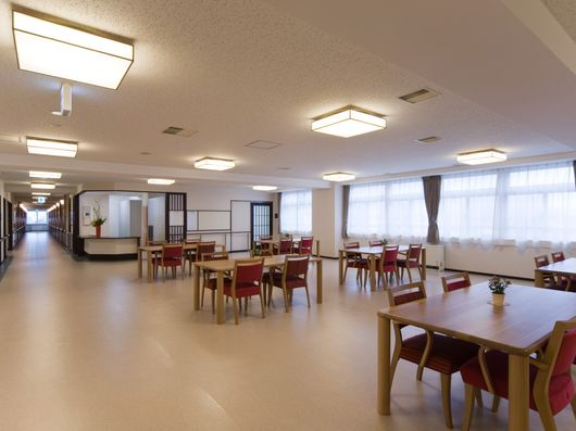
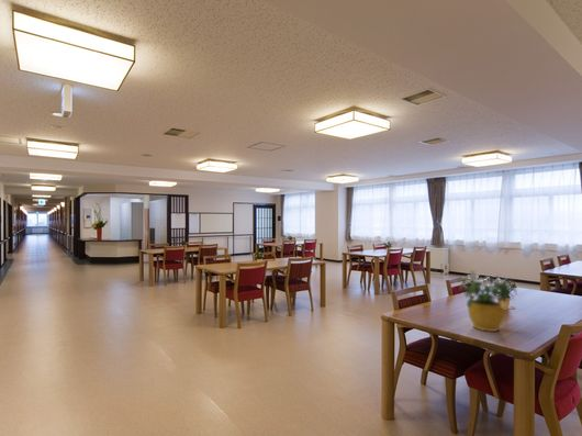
+ potted flower (485, 299)
